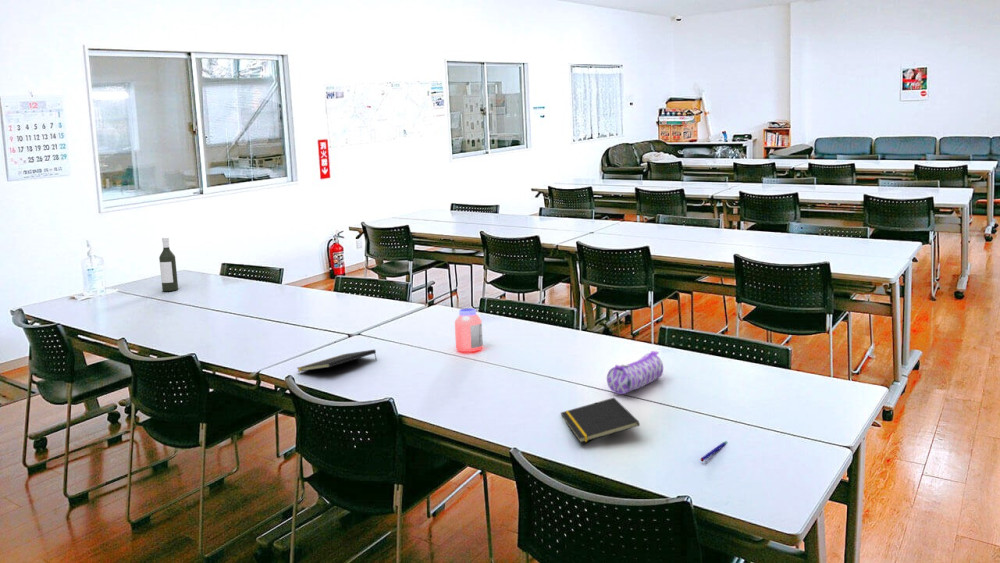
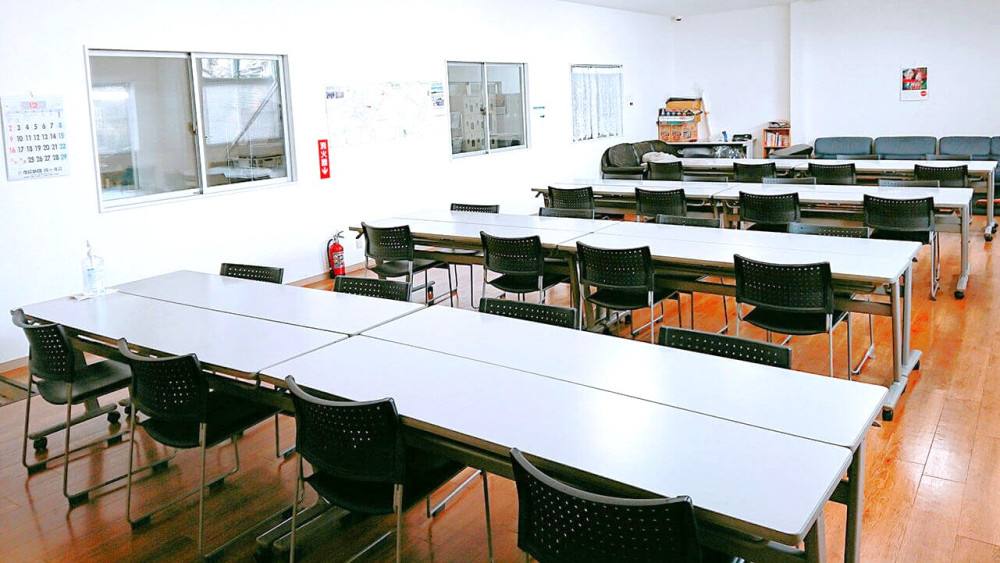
- jar (468, 329)
- notepad (598, 419)
- pencil case (635, 372)
- bottle (167, 263)
- notepad (337, 360)
- pen (714, 450)
